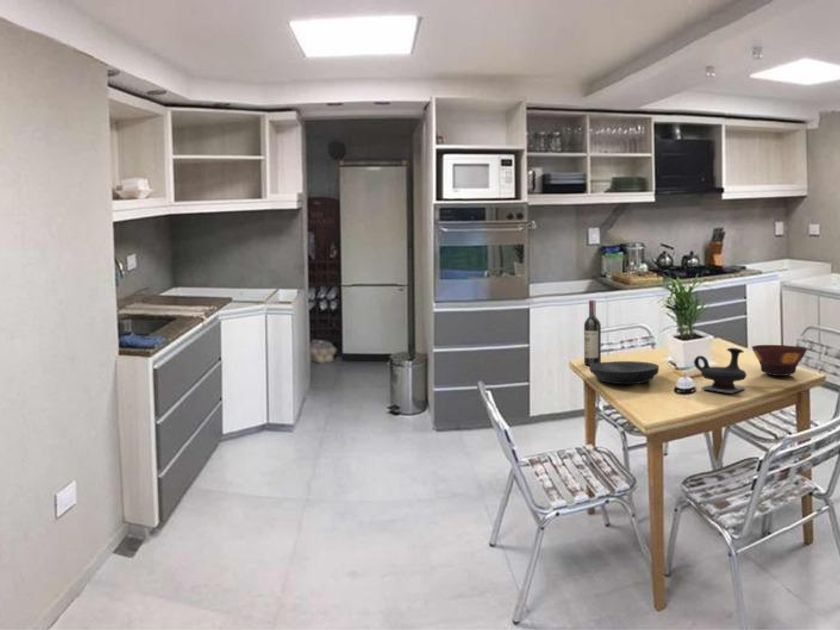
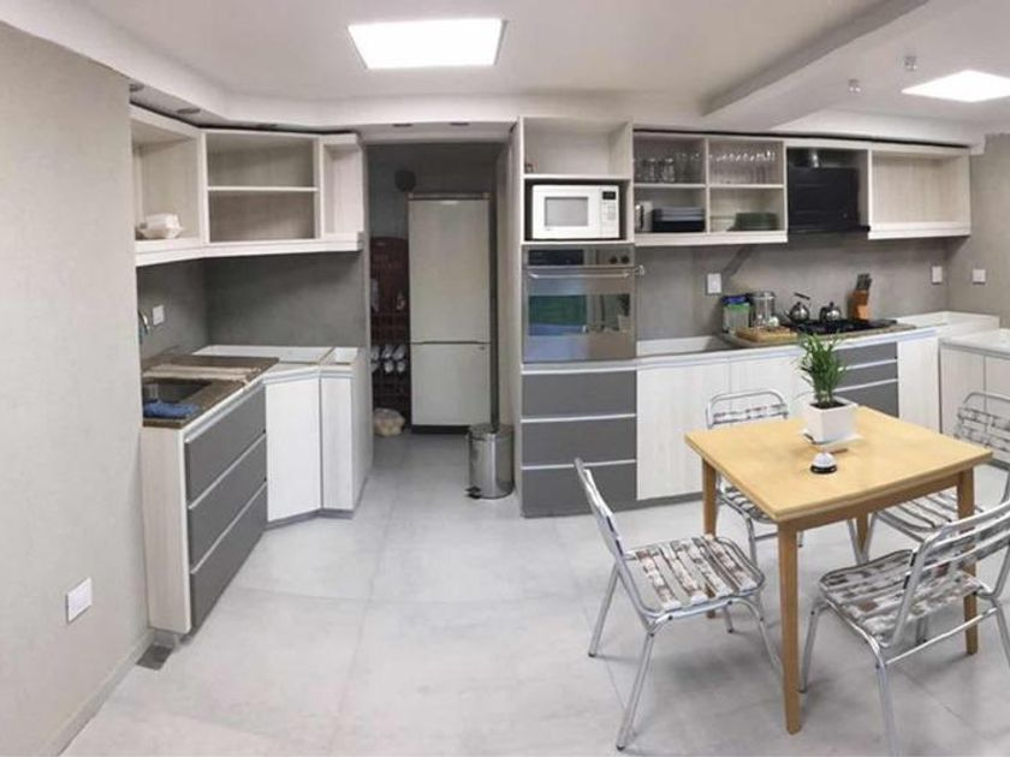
- plate (623, 373)
- teapot (720, 368)
- wine bottle (592, 332)
- bowl (778, 361)
